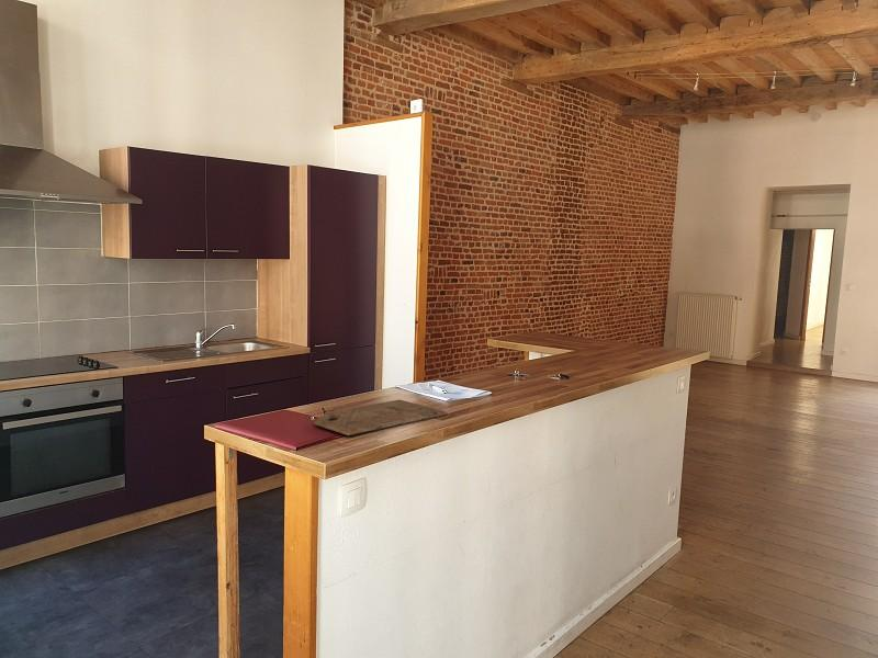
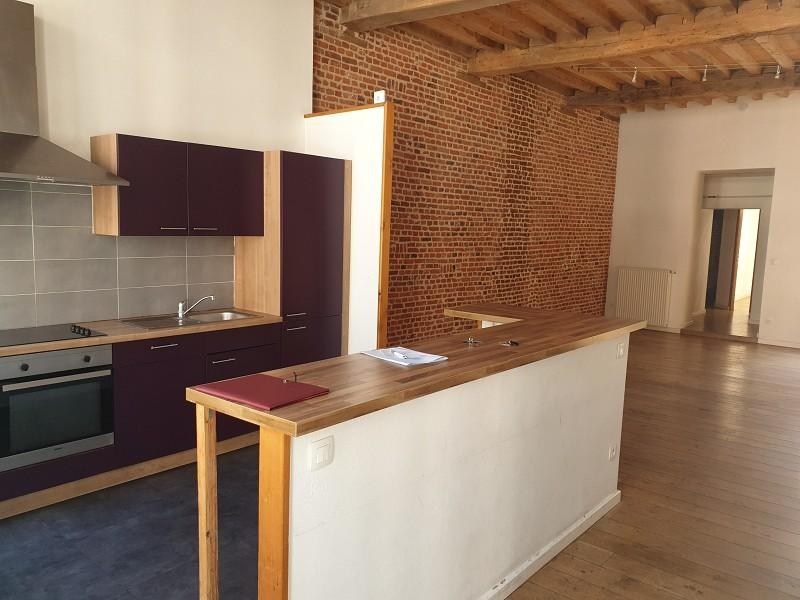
- cutting board (376, 416)
